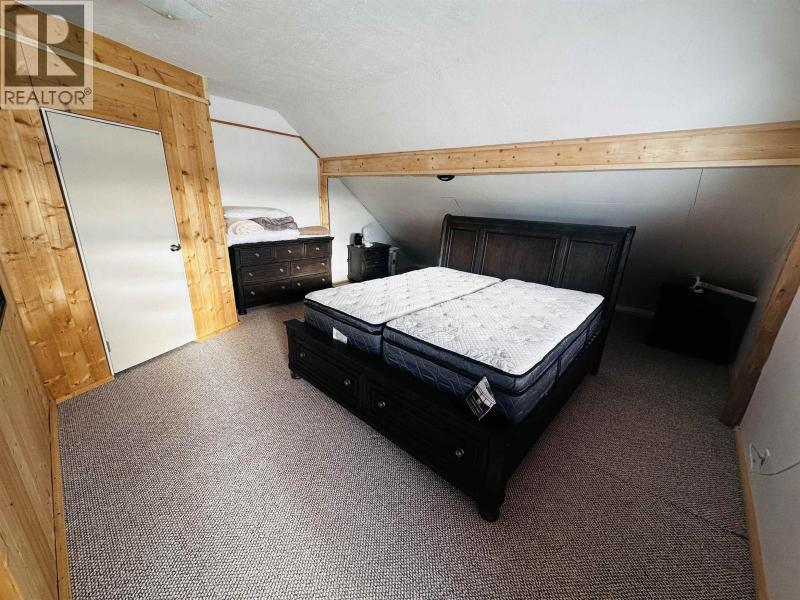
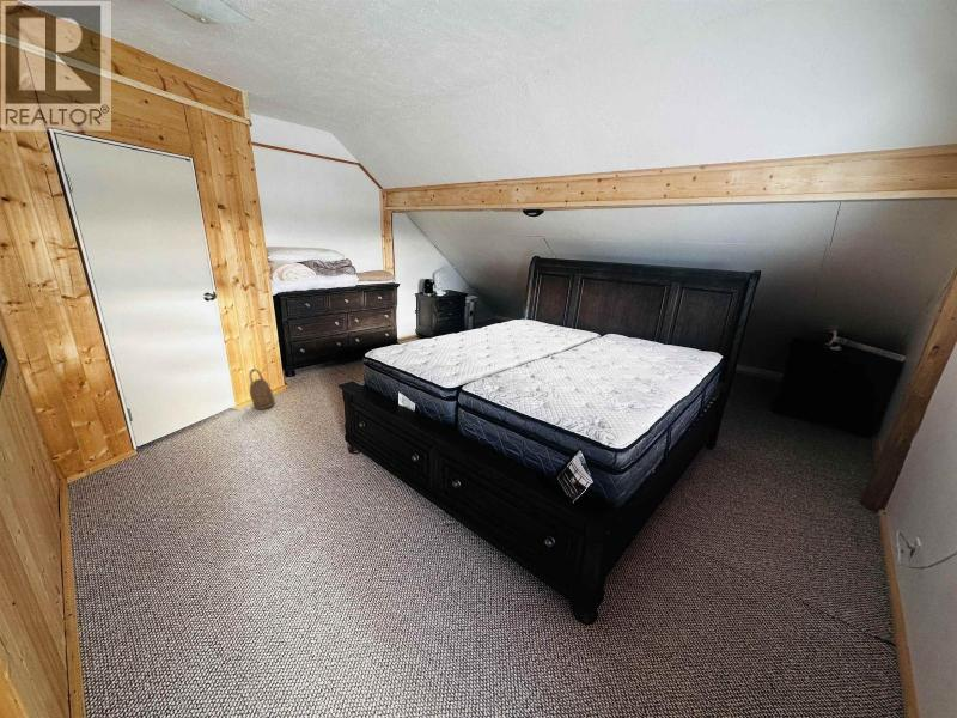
+ basket (261, 387)
